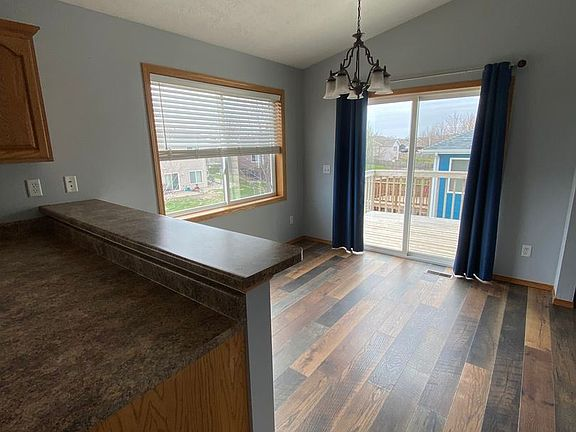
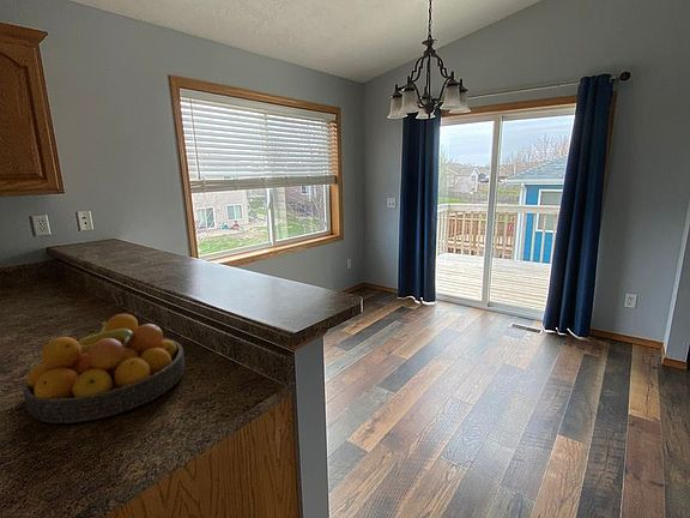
+ fruit bowl (108, 354)
